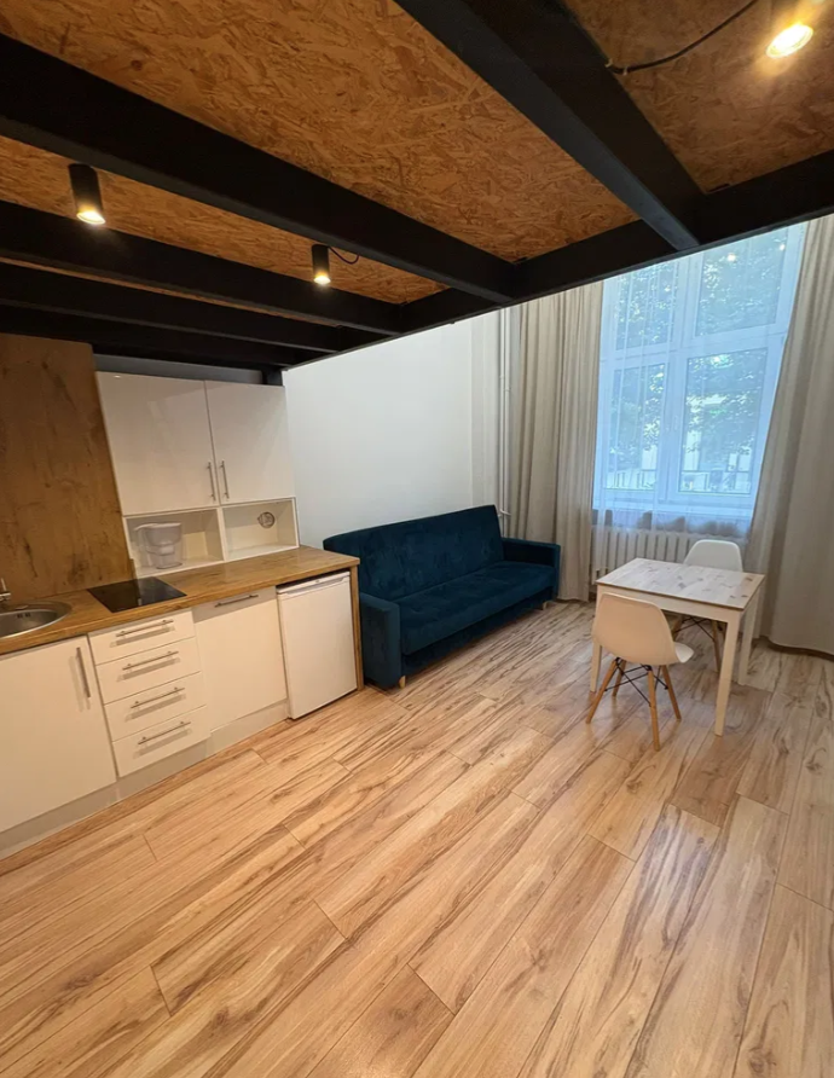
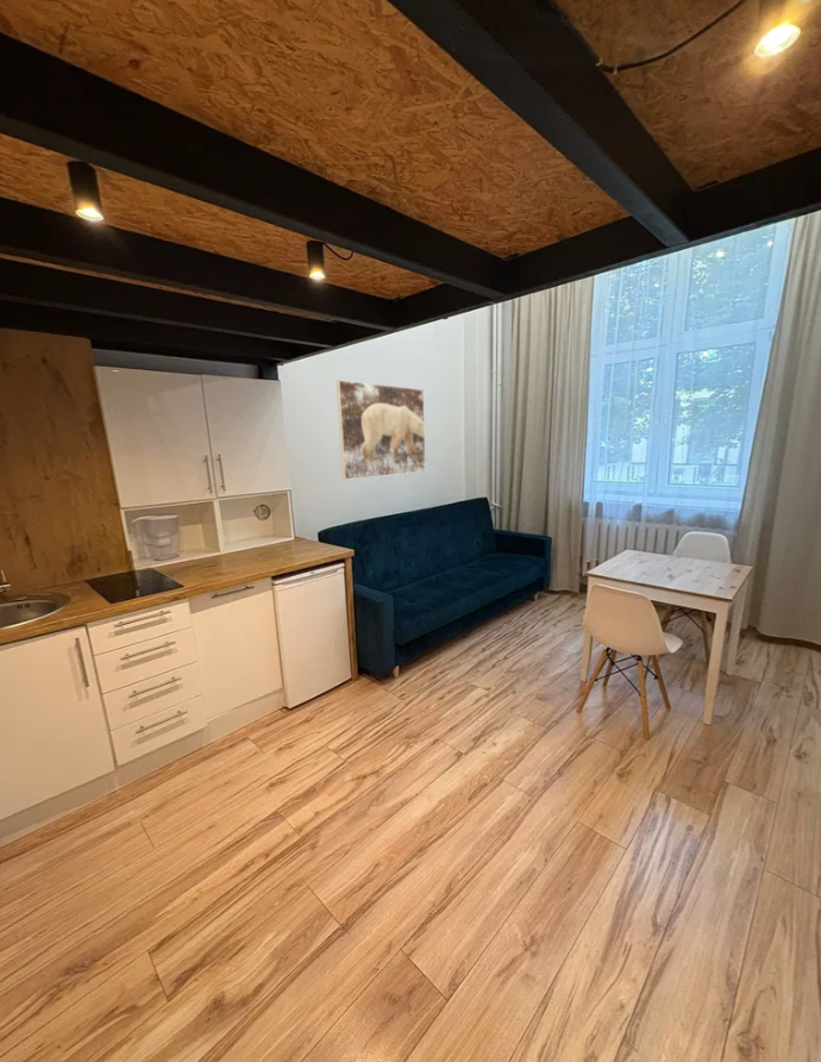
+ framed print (386, 431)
